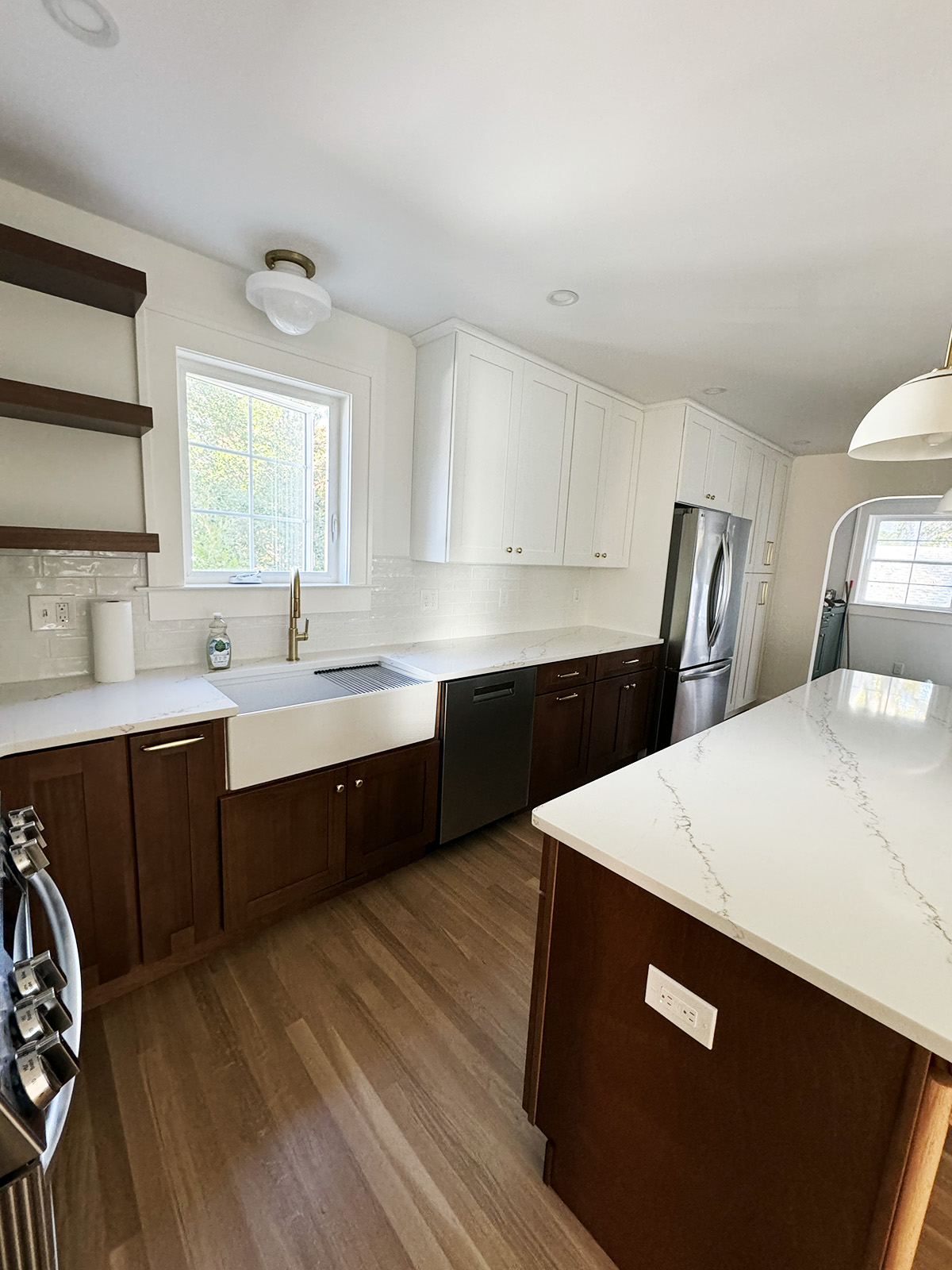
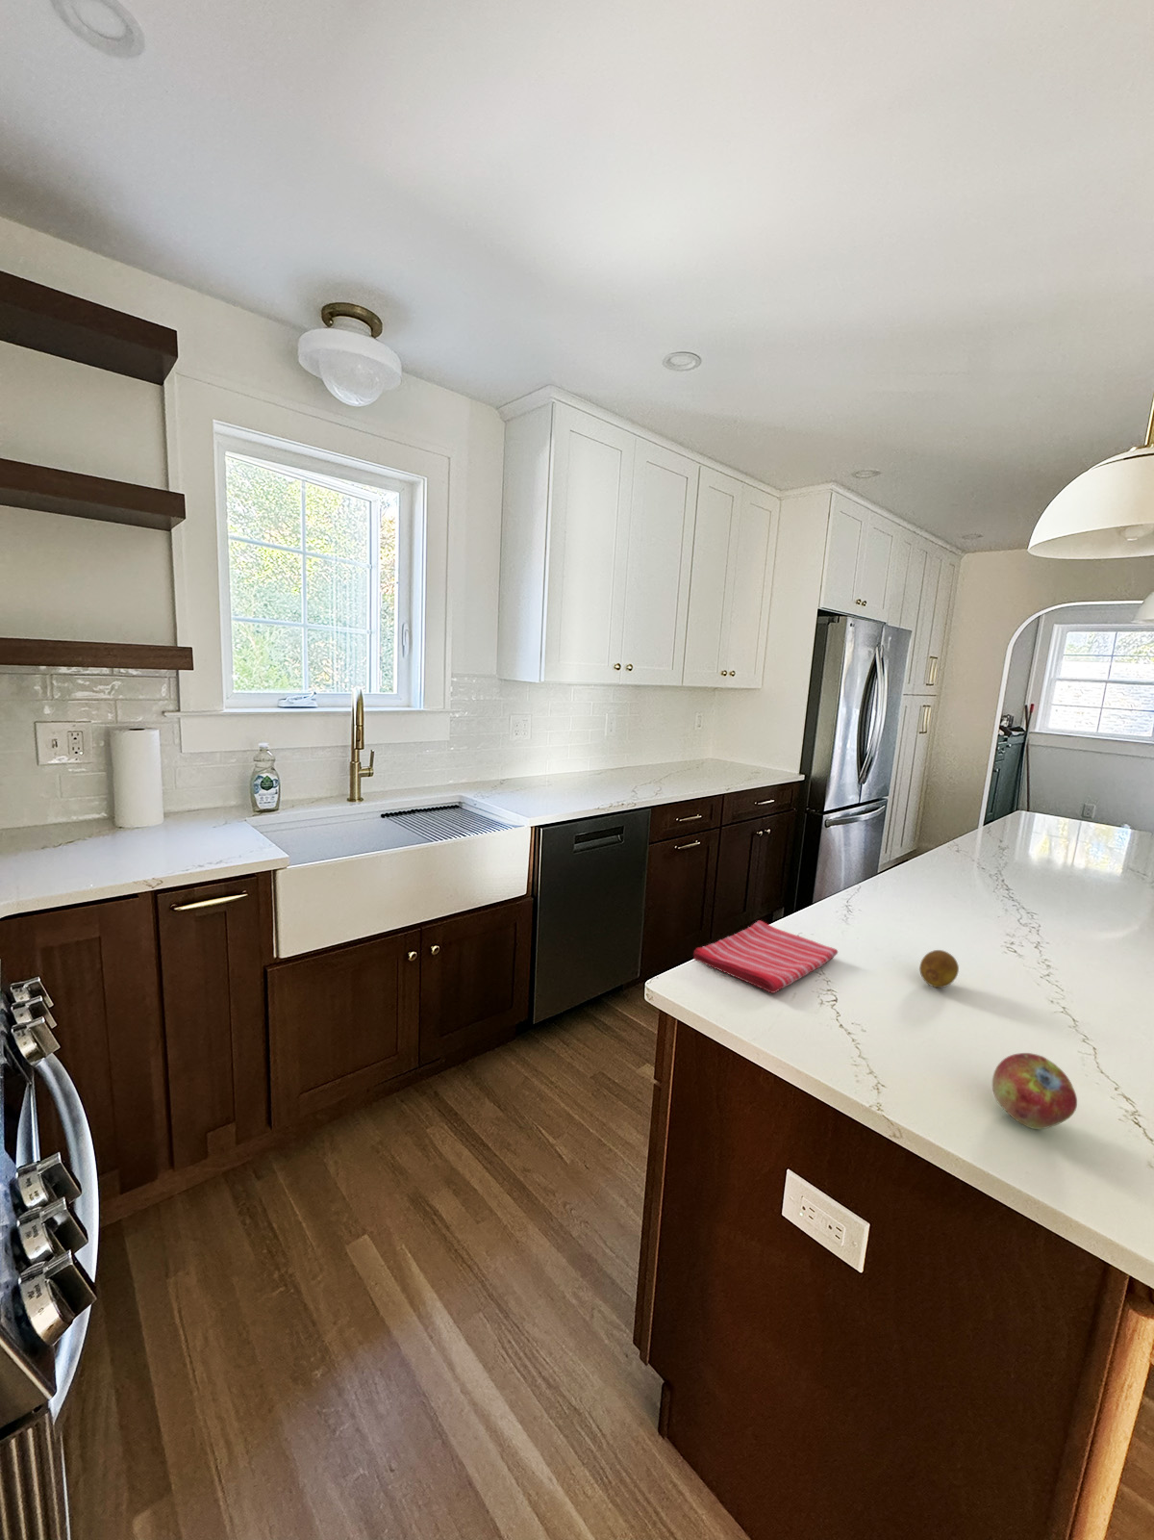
+ fruit (1033, 1090)
+ dish towel (765, 953)
+ fruit (938, 969)
